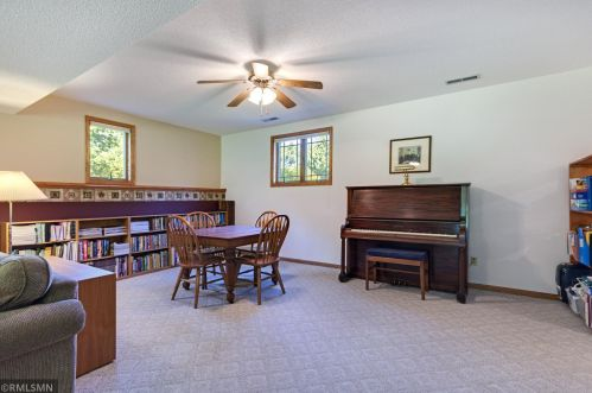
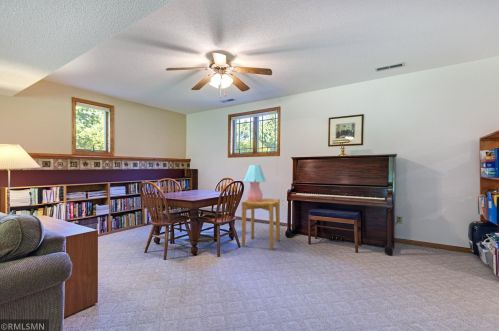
+ side table (253, 221)
+ table lamp (254, 182)
